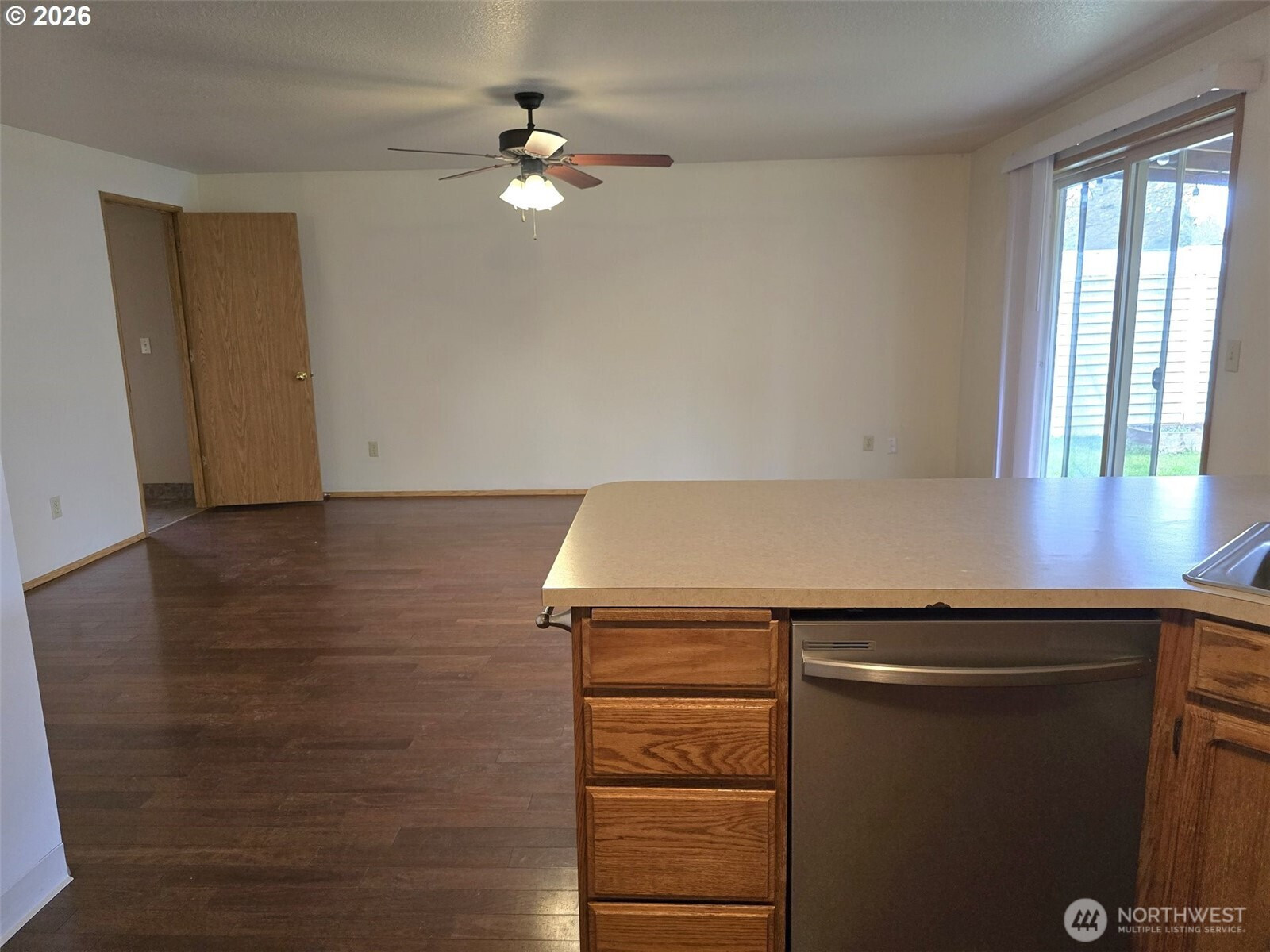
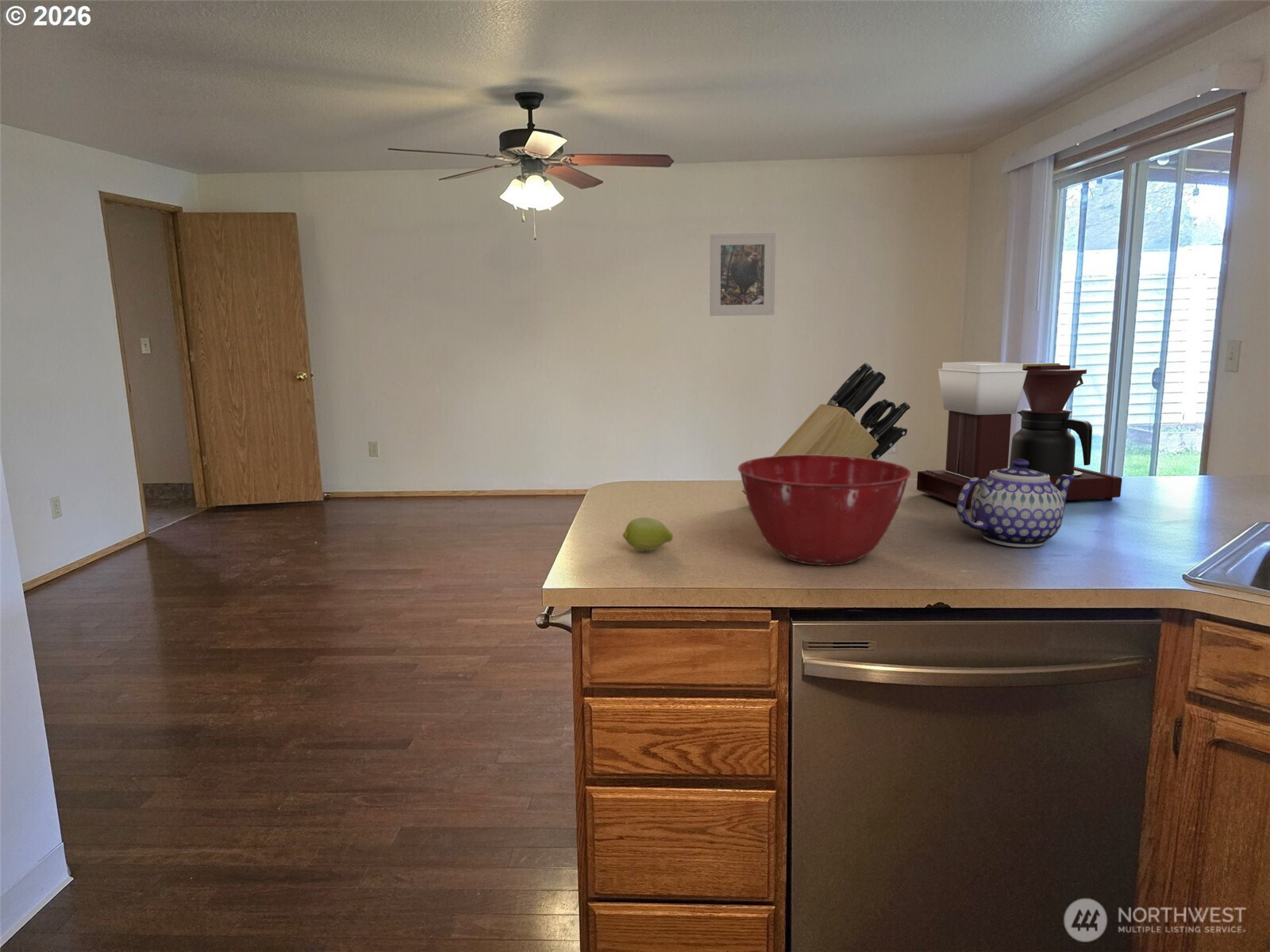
+ mixing bowl (821, 511)
+ coffee maker (1019, 430)
+ fruit (647, 533)
+ knife block (826, 435)
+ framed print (742, 274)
+ teapot (1017, 500)
